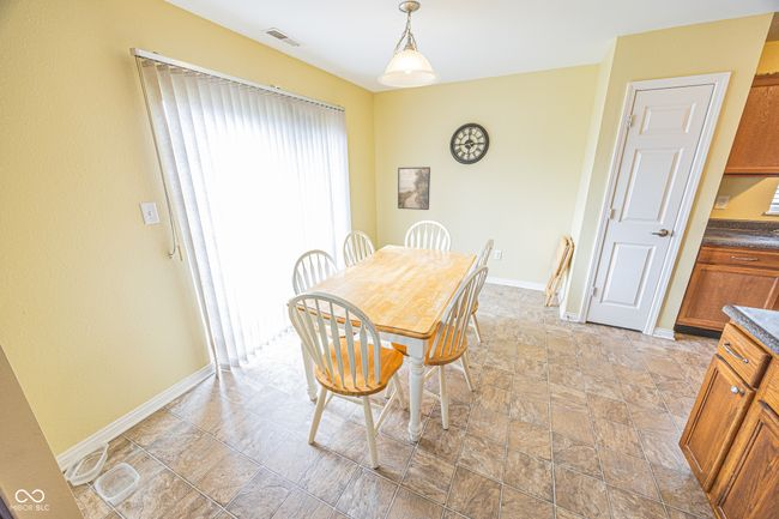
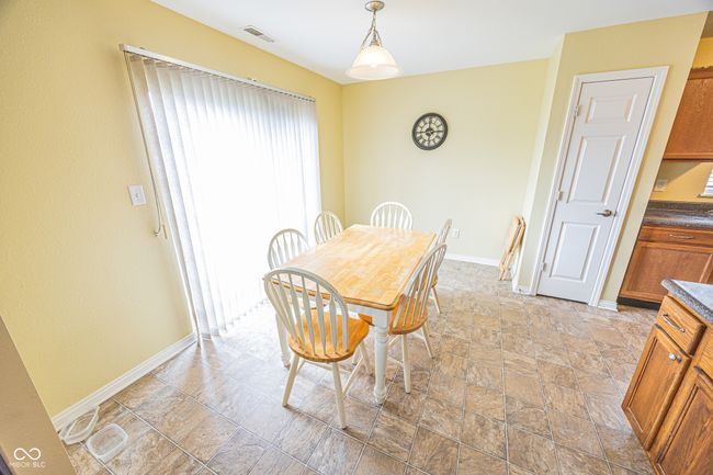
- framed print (413, 188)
